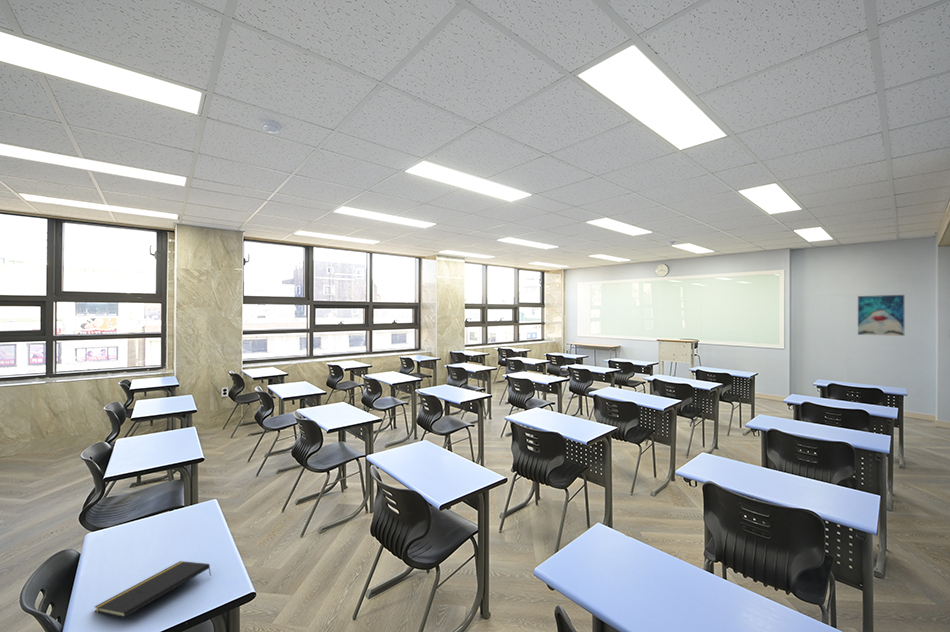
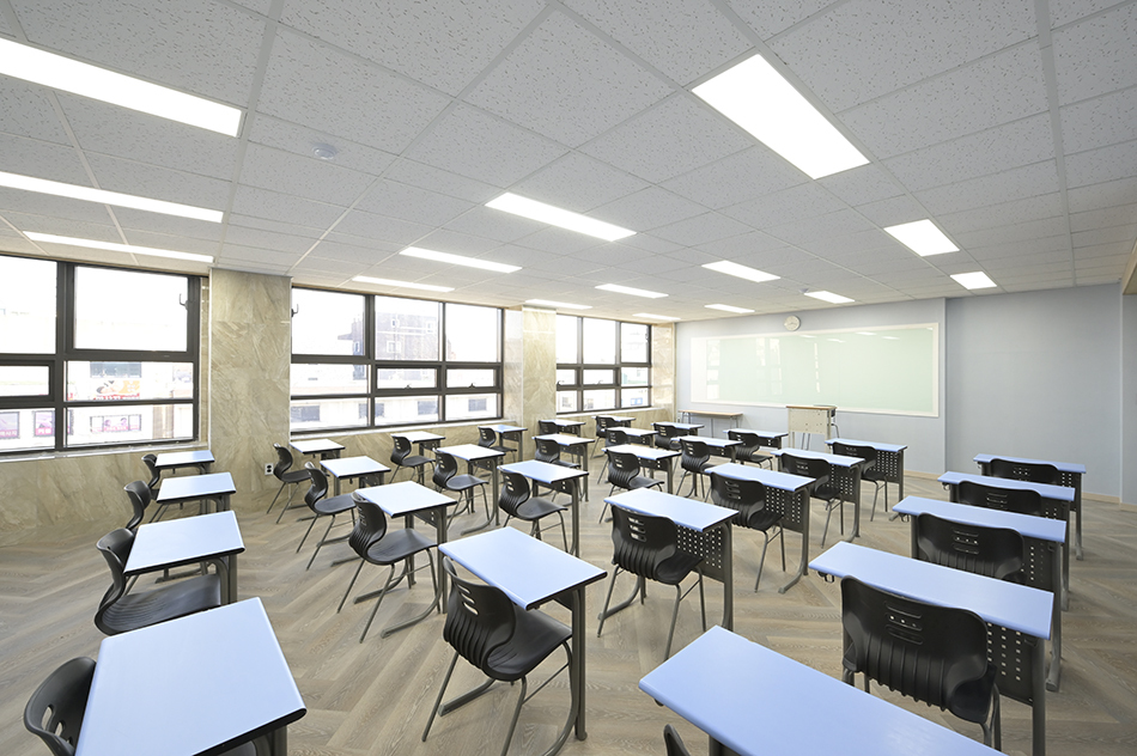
- wall art (880, 315)
- notepad (155, 586)
